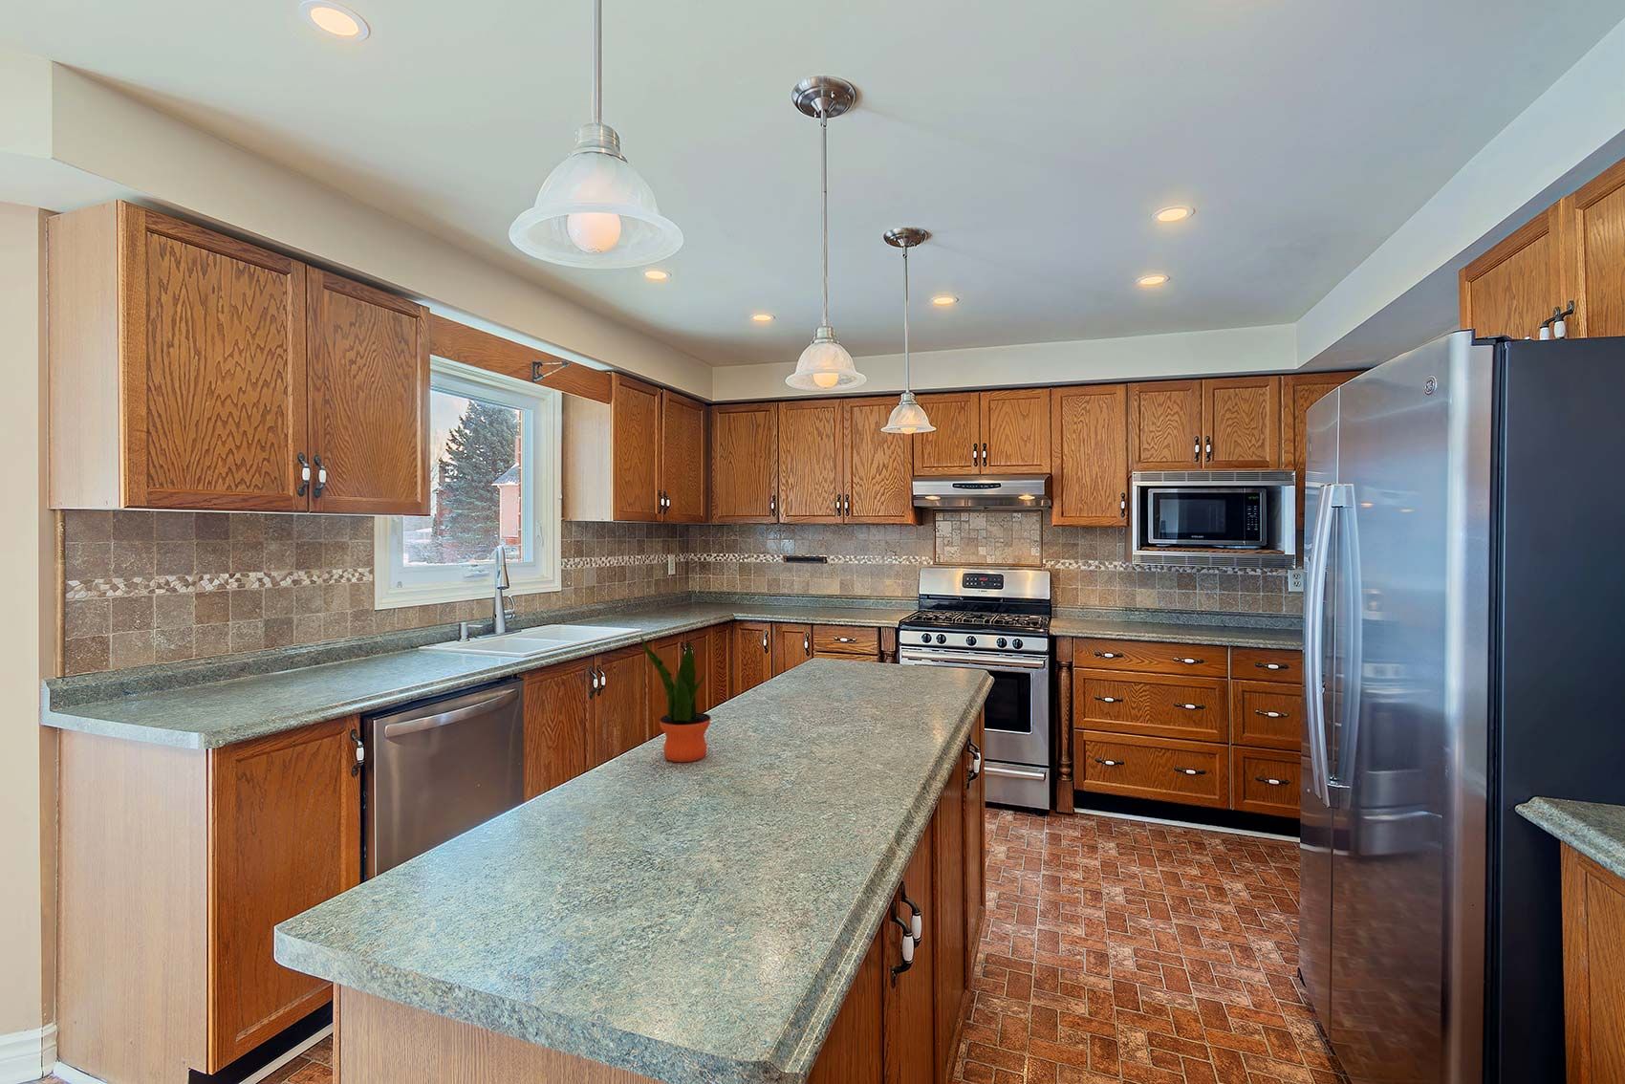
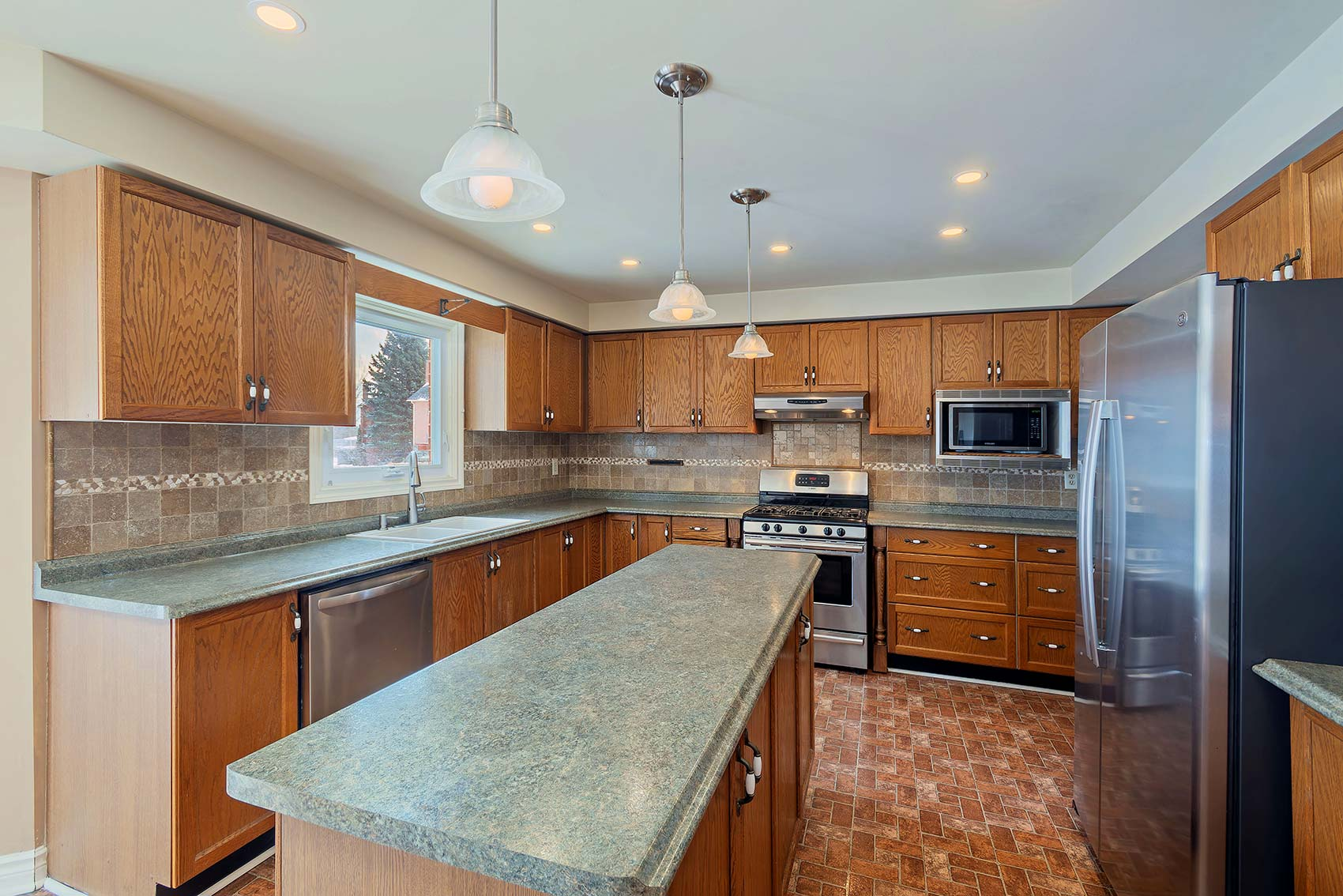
- potted plant (674, 696)
